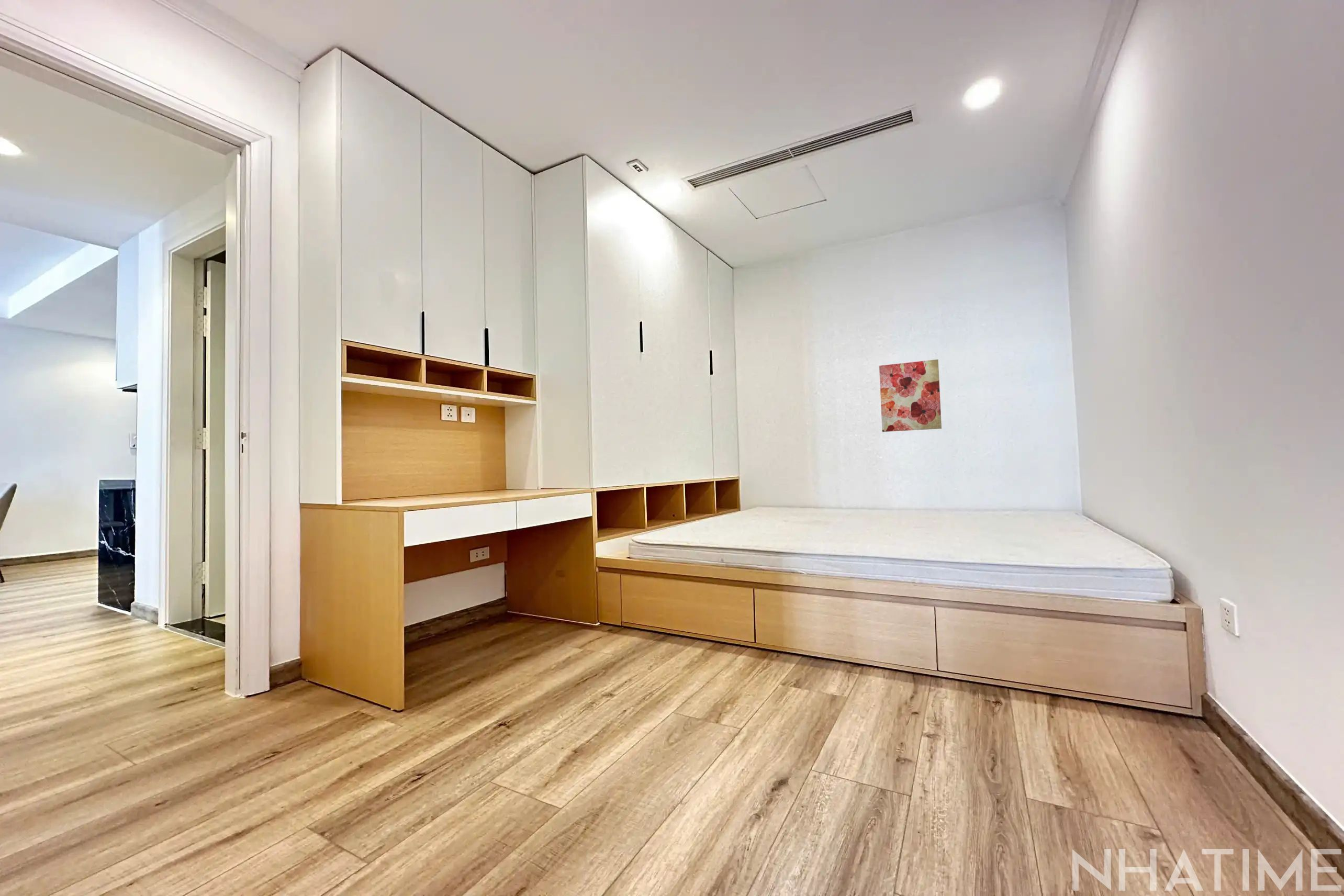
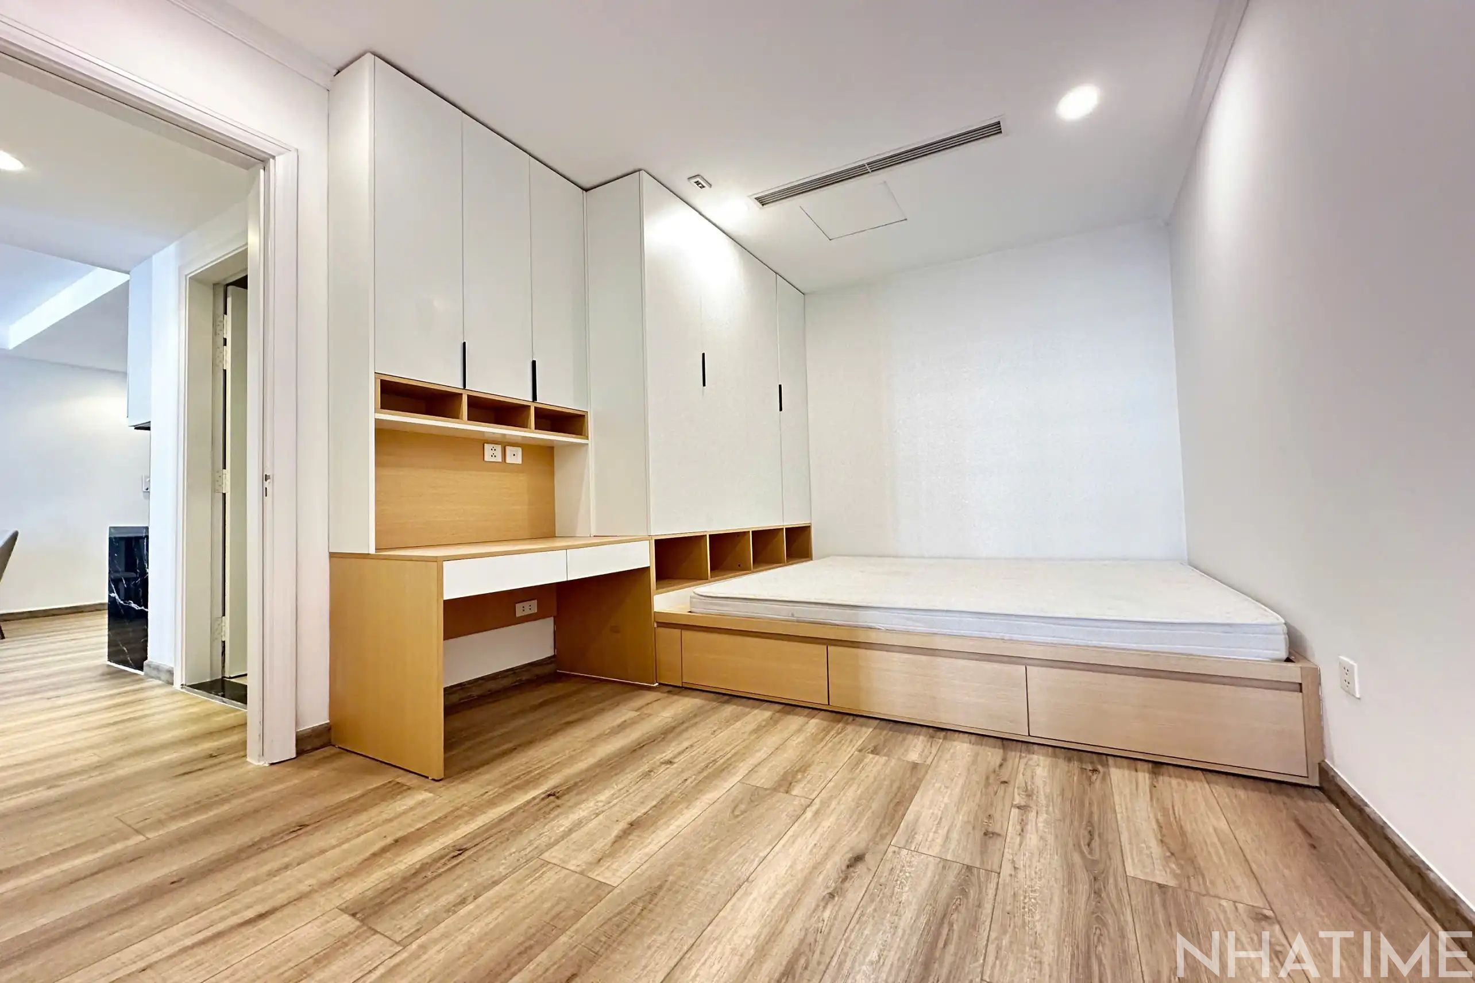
- wall art (910, 396)
